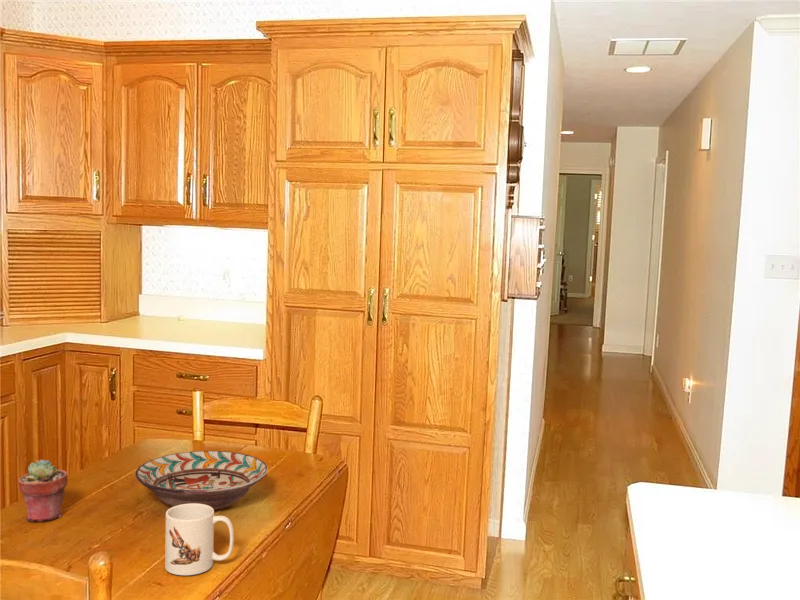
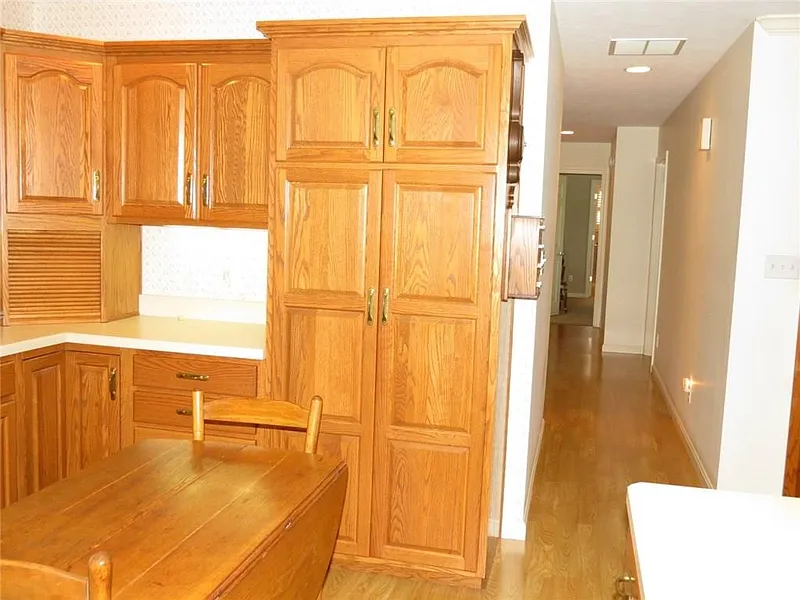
- mug (199, 538)
- decorative bowl (202, 484)
- potted succulent (43, 487)
